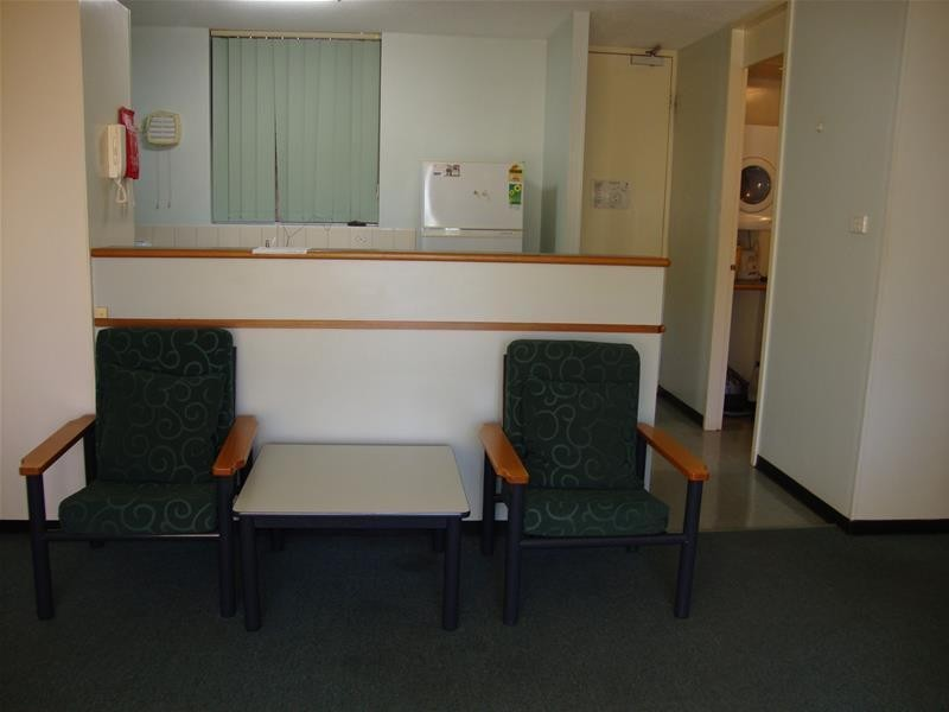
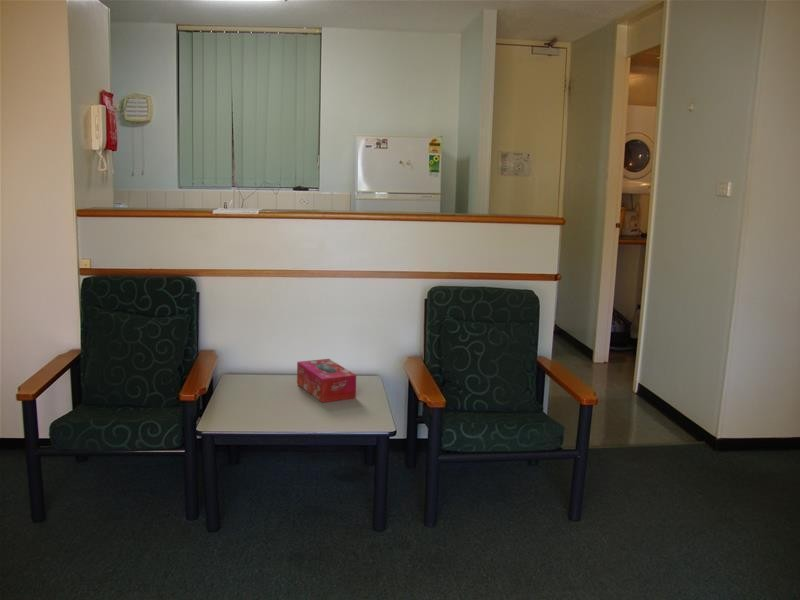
+ tissue box (325, 379)
